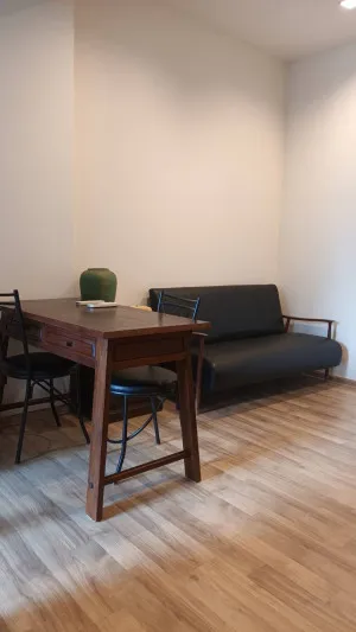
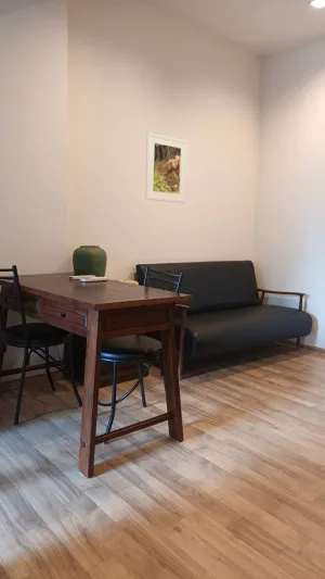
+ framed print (167, 168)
